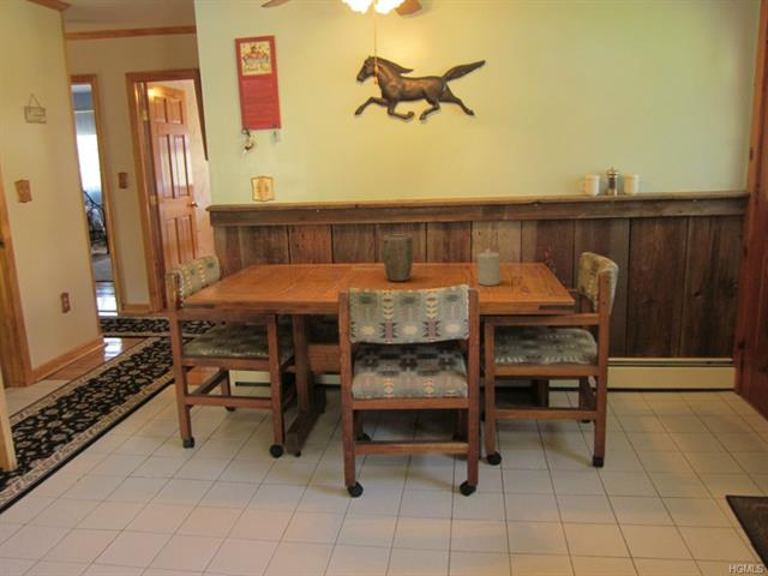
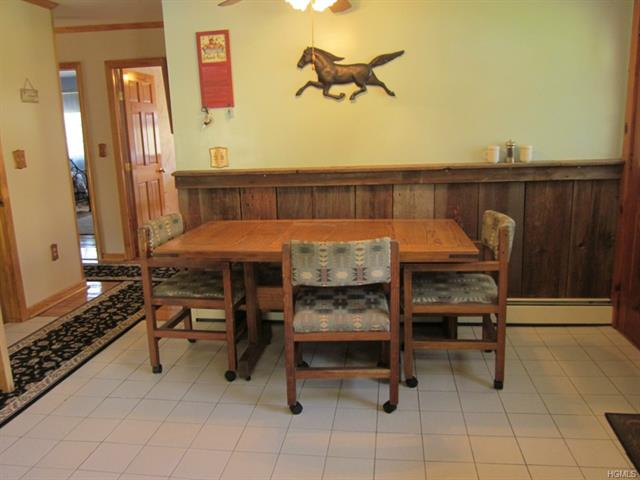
- plant pot (398, 257)
- candle (488, 265)
